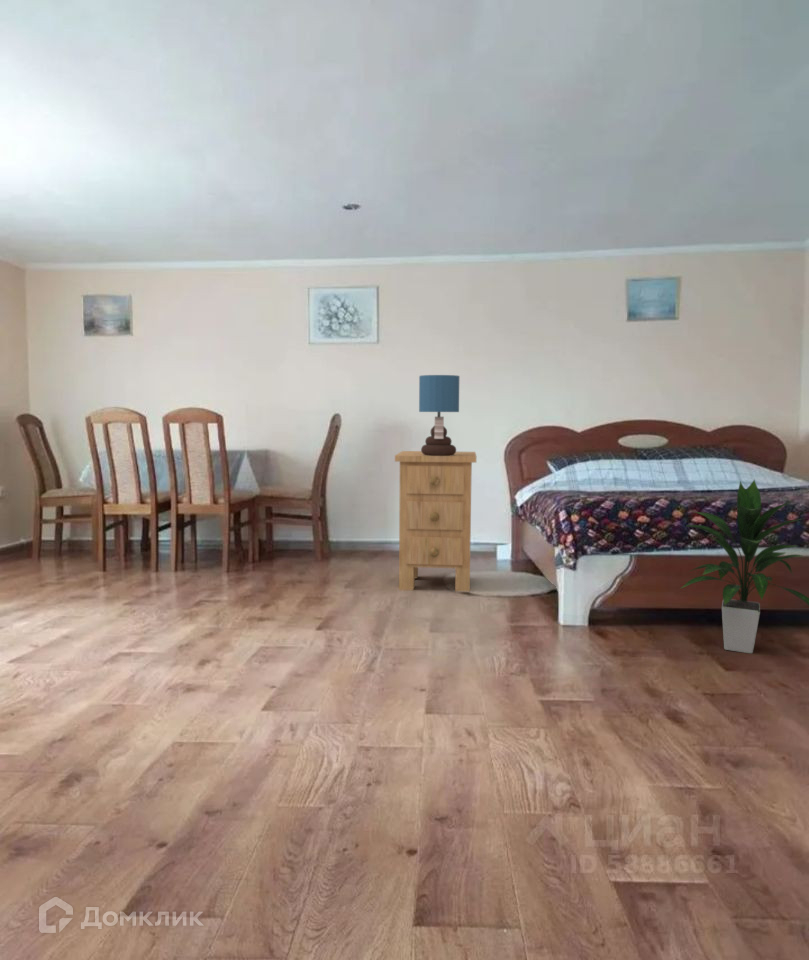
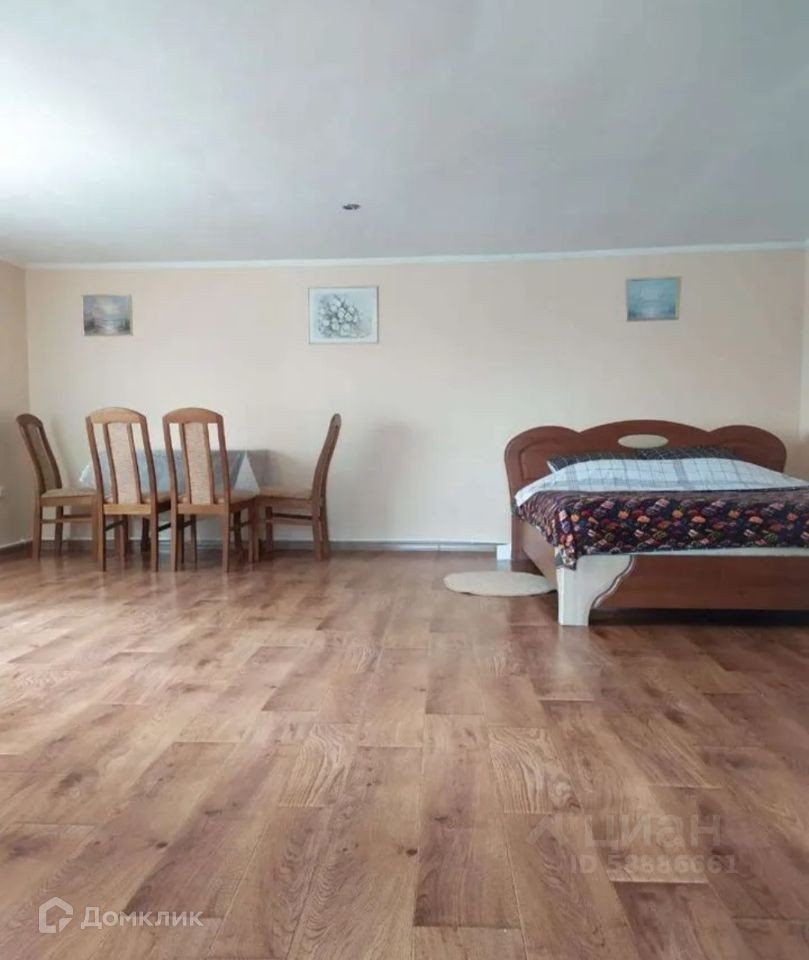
- table lamp (439, 415)
- nightstand (436, 519)
- indoor plant (748, 566)
